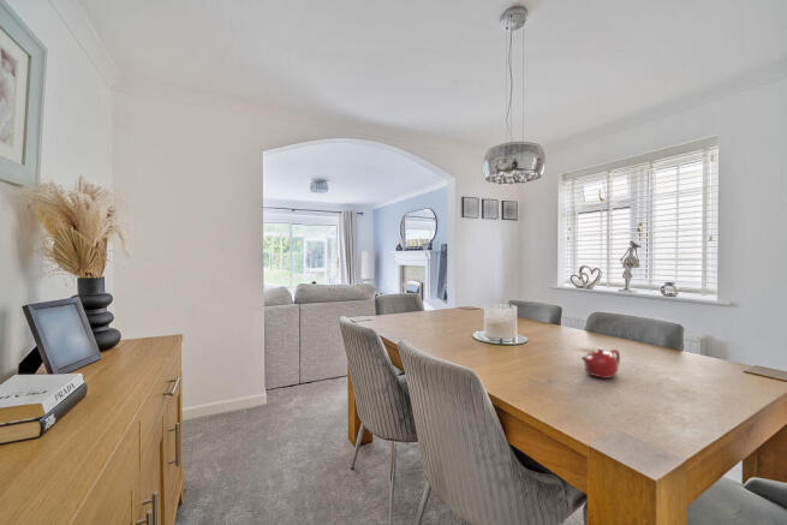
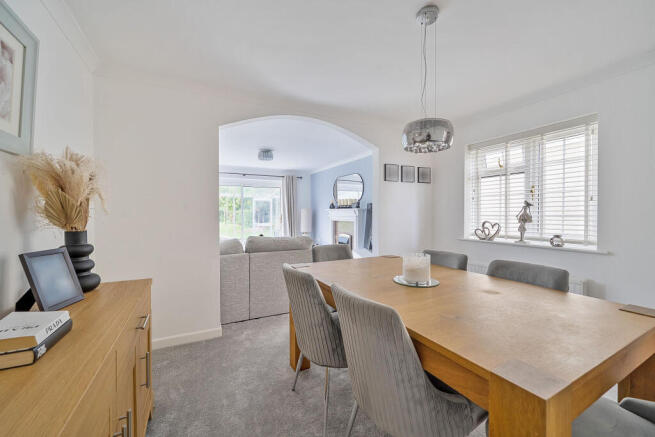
- teapot (601, 362)
